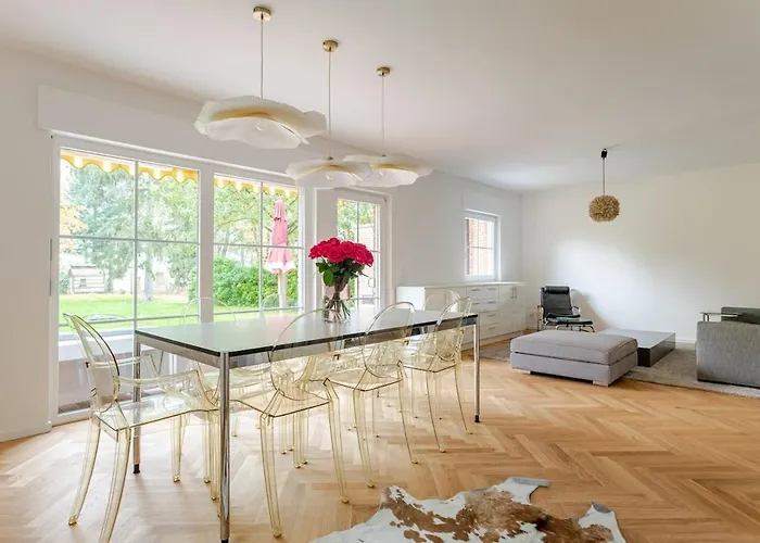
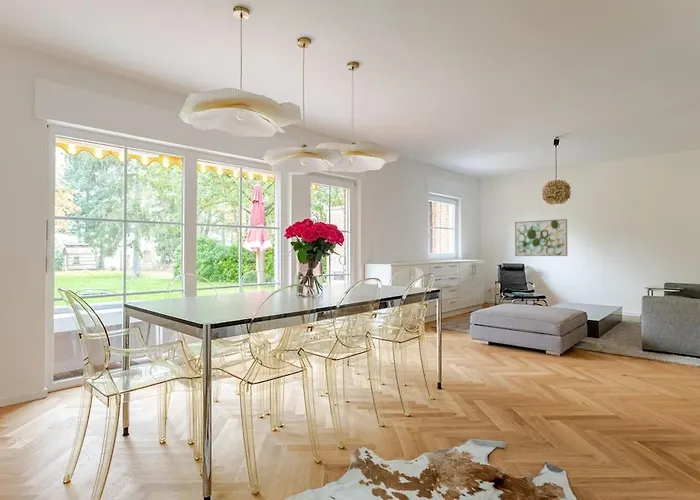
+ wall art (539, 238)
